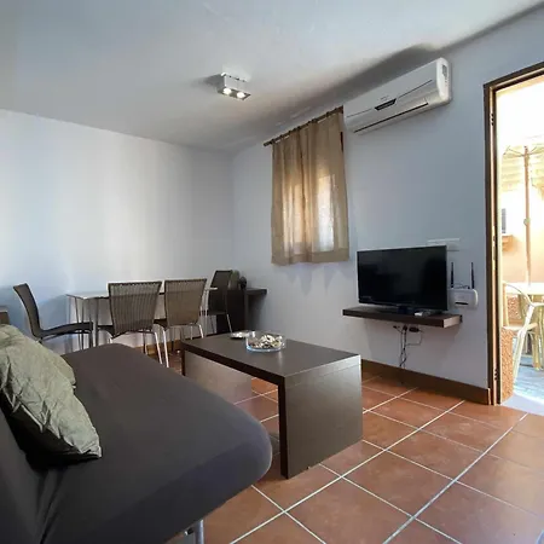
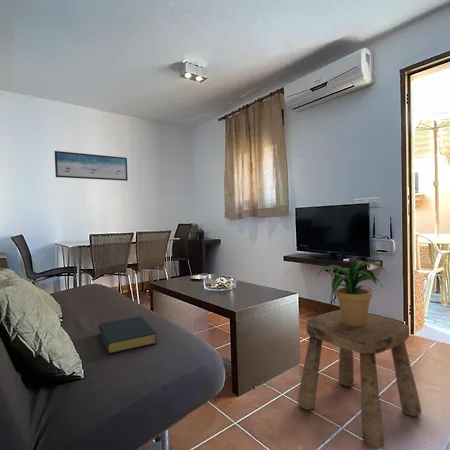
+ potted plant (353, 292)
+ hardback book (126, 333)
+ stool (353, 366)
+ wall art (93, 166)
